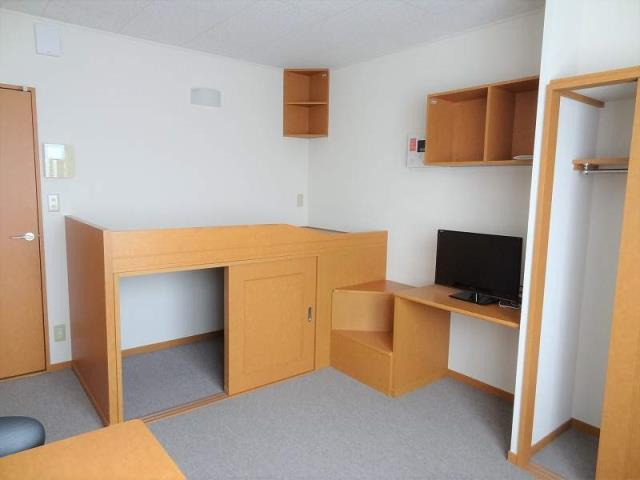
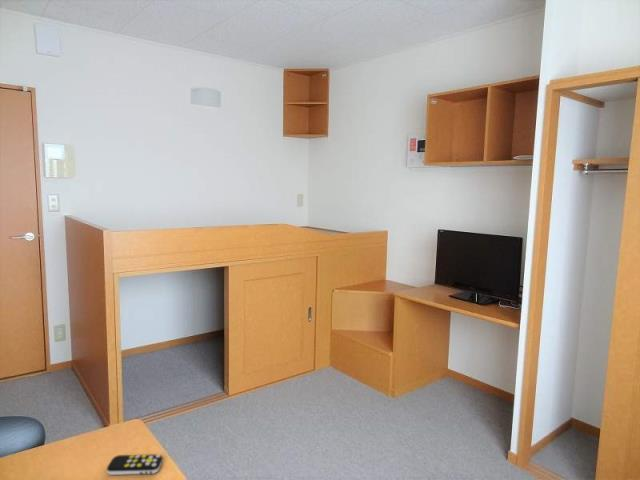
+ remote control (135, 464)
